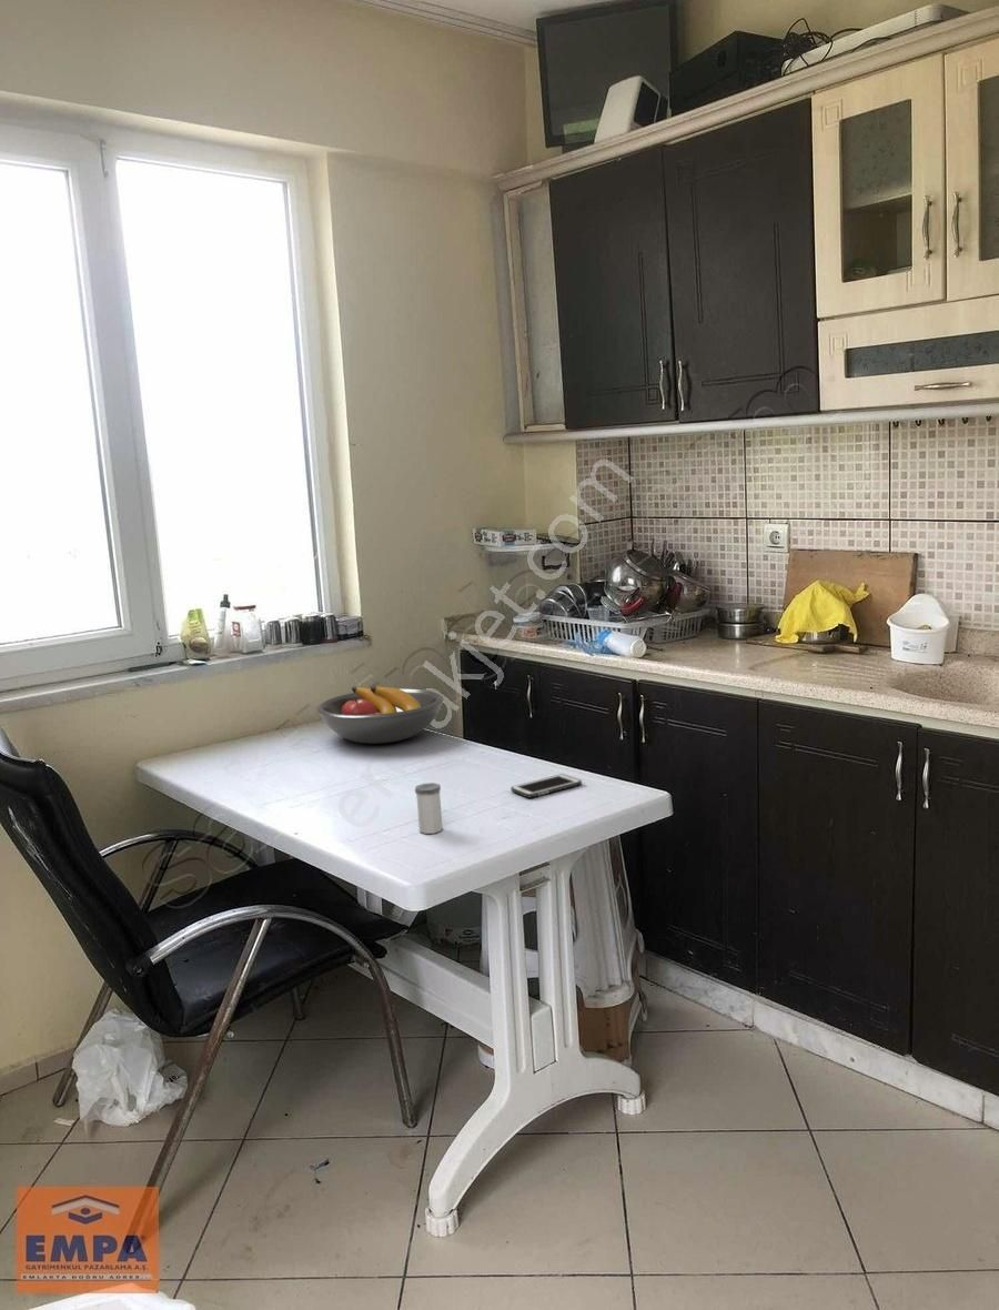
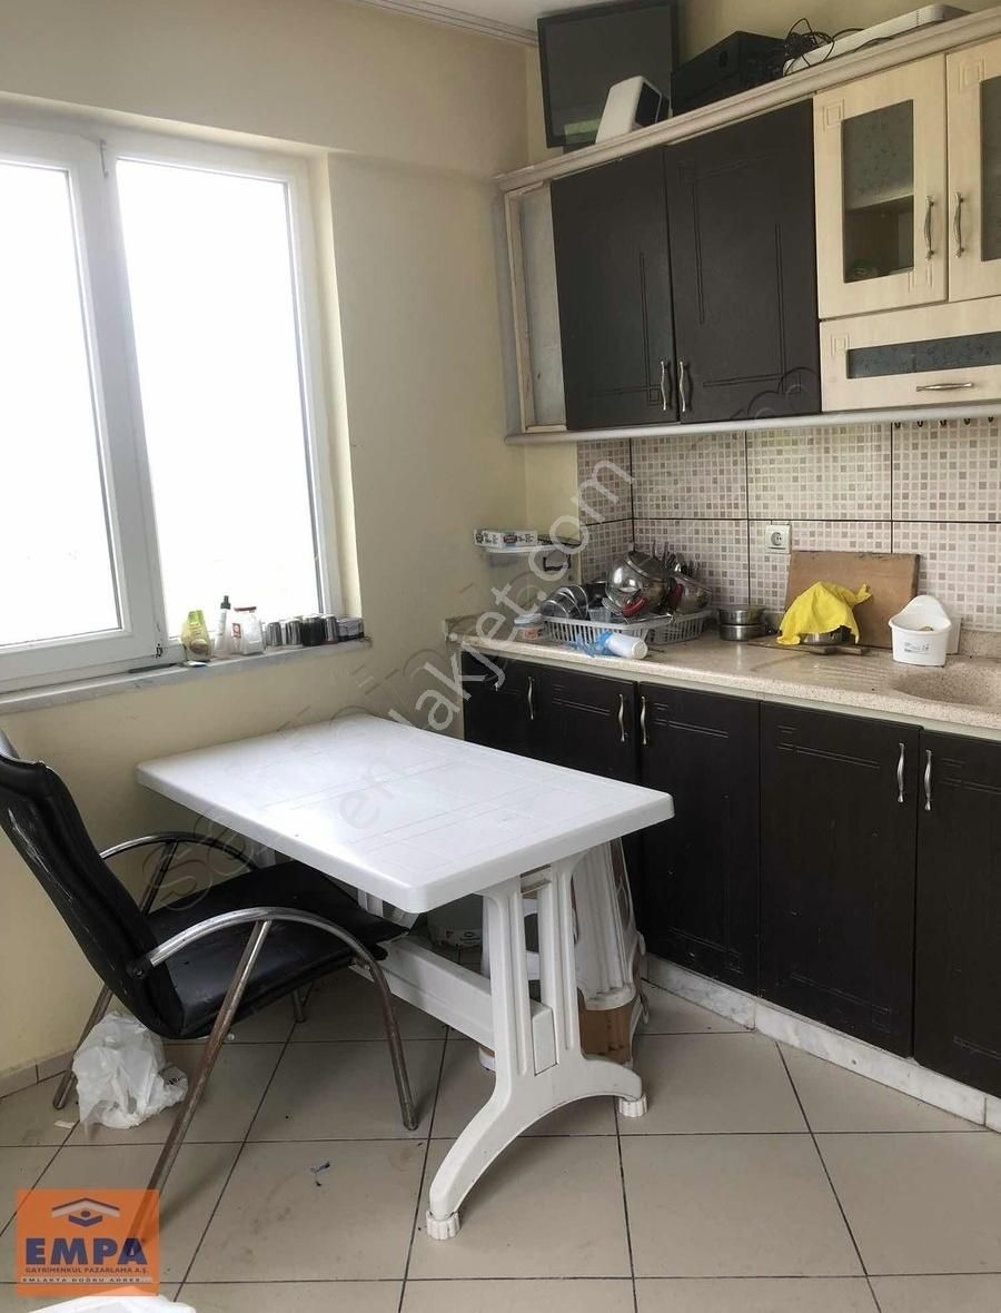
- salt shaker (428, 808)
- fruit bowl (381, 714)
- cell phone (546, 785)
